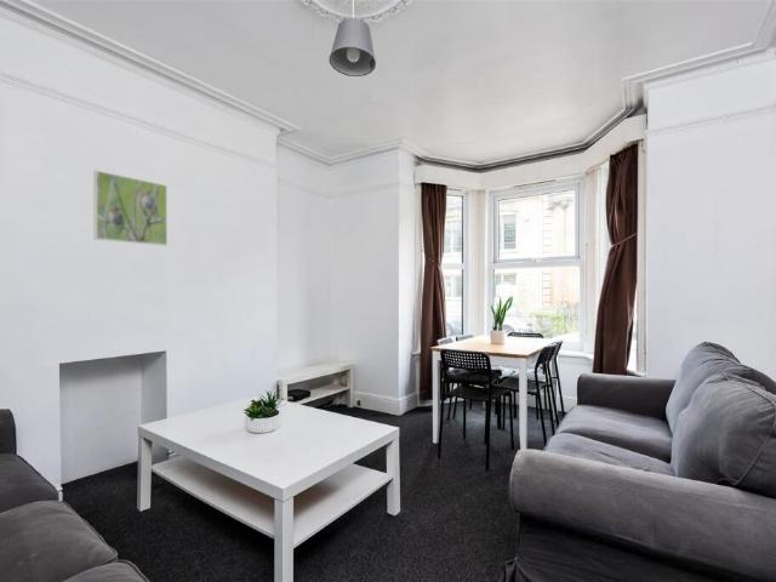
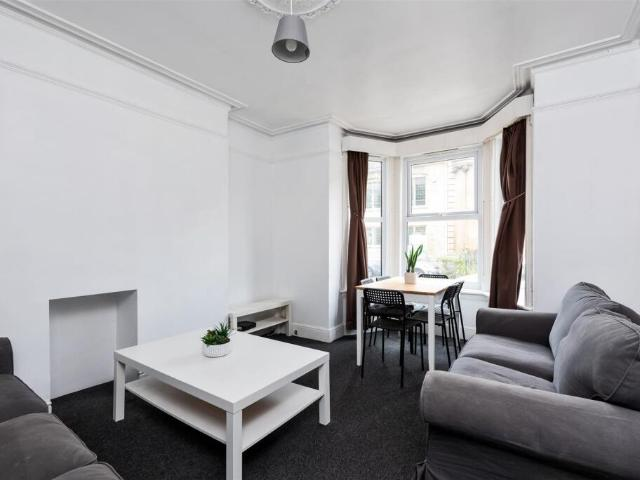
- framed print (132, 210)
